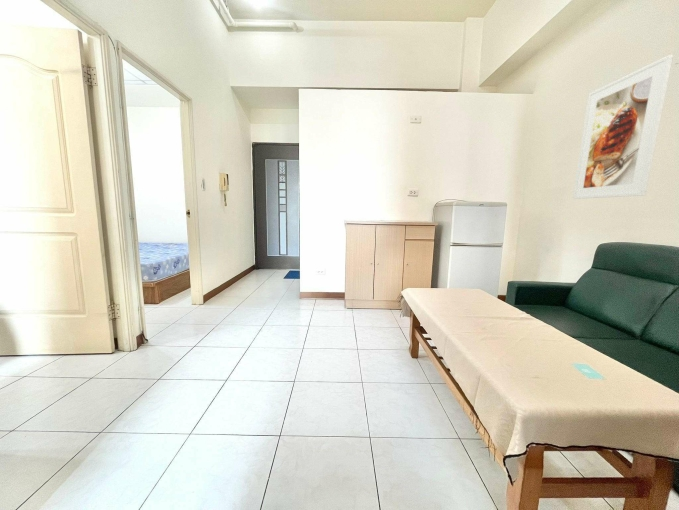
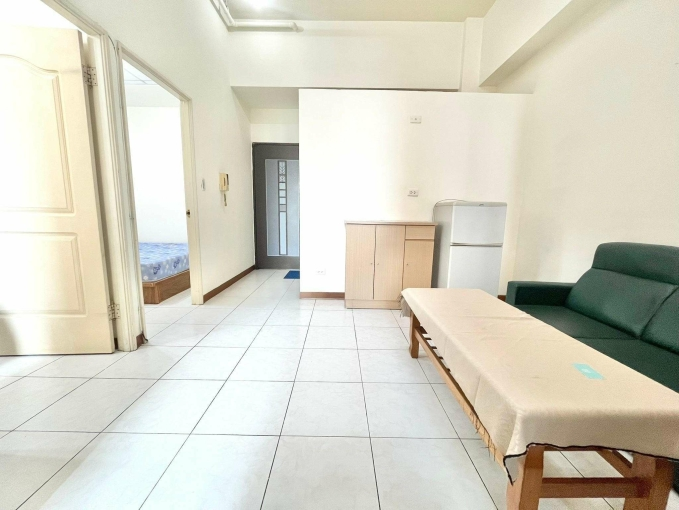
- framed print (614, 139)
